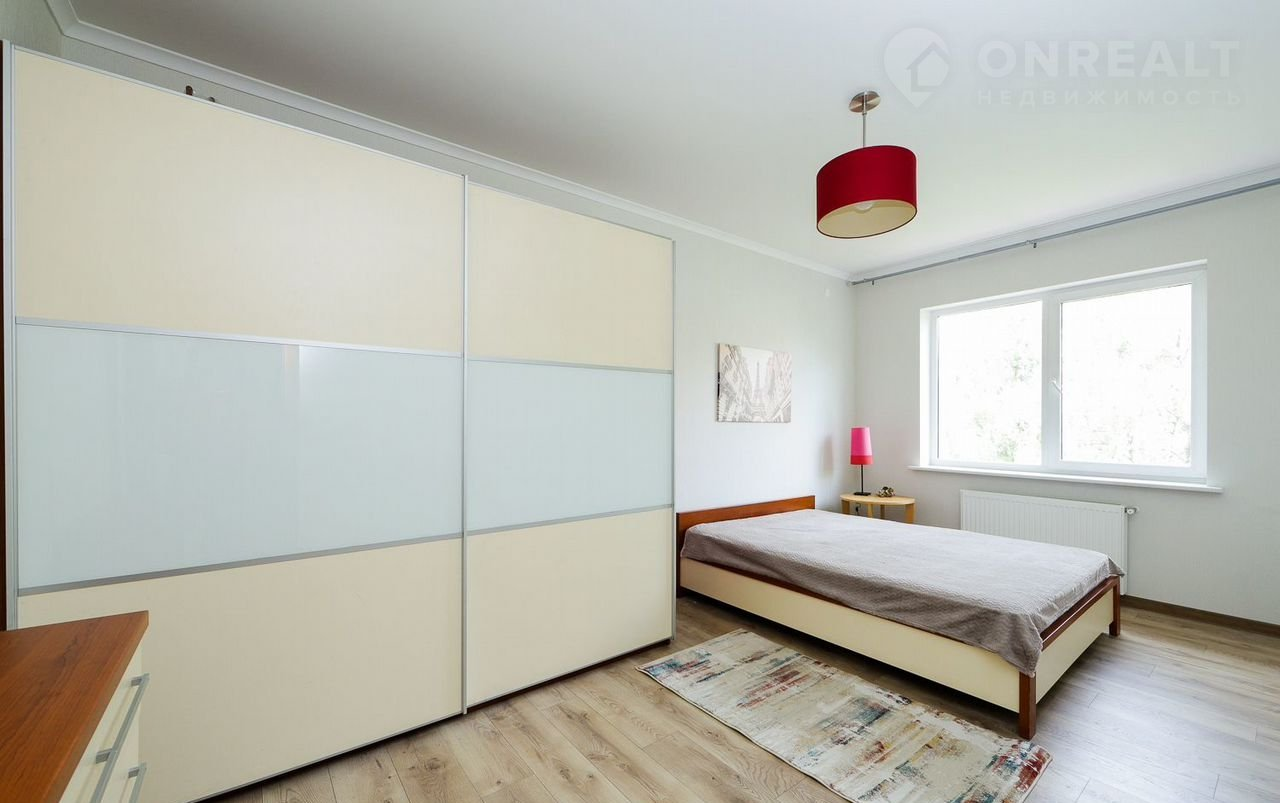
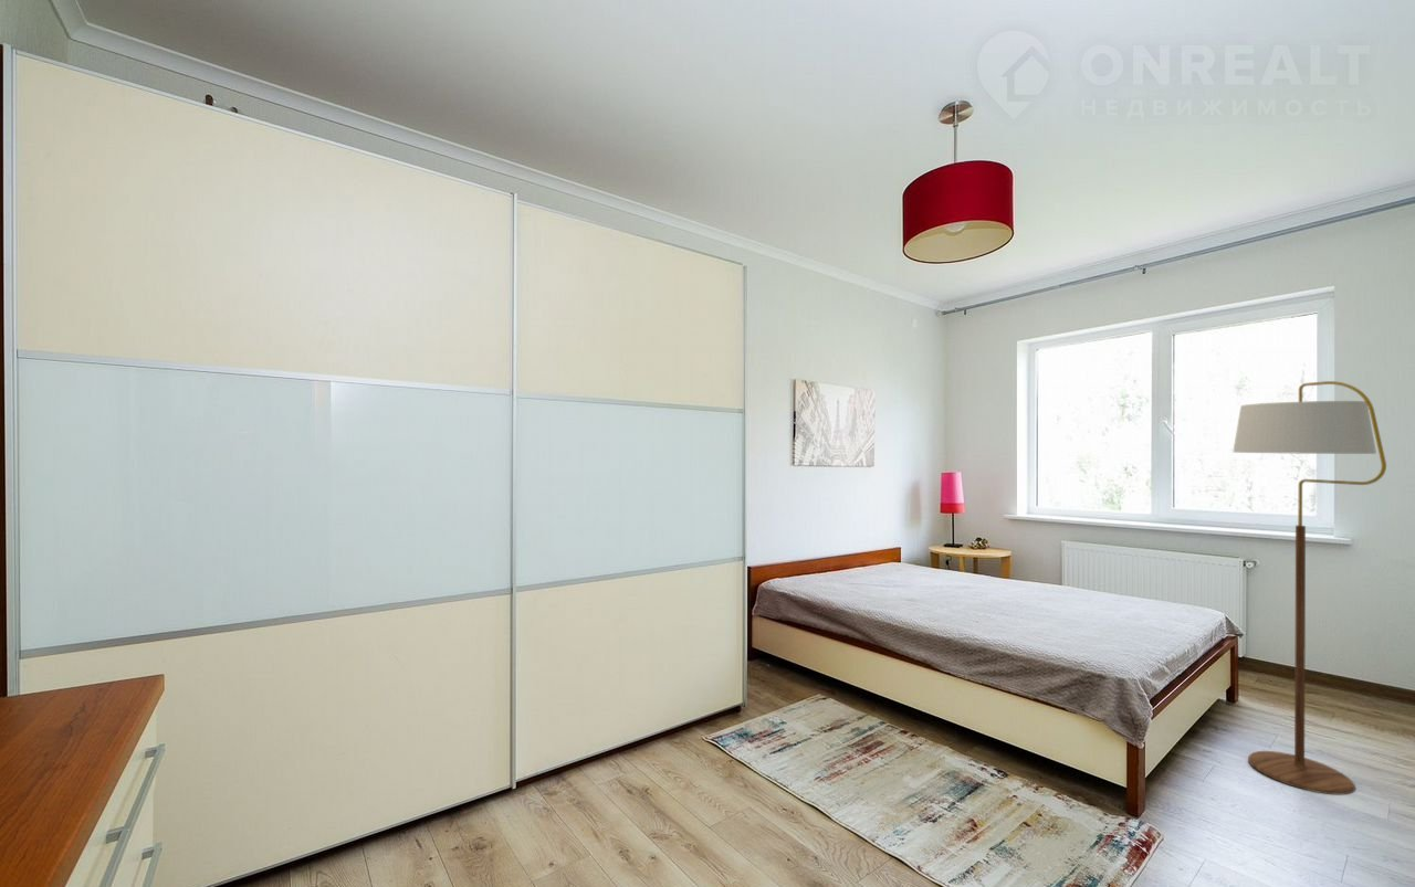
+ floor lamp (1304, 579)
